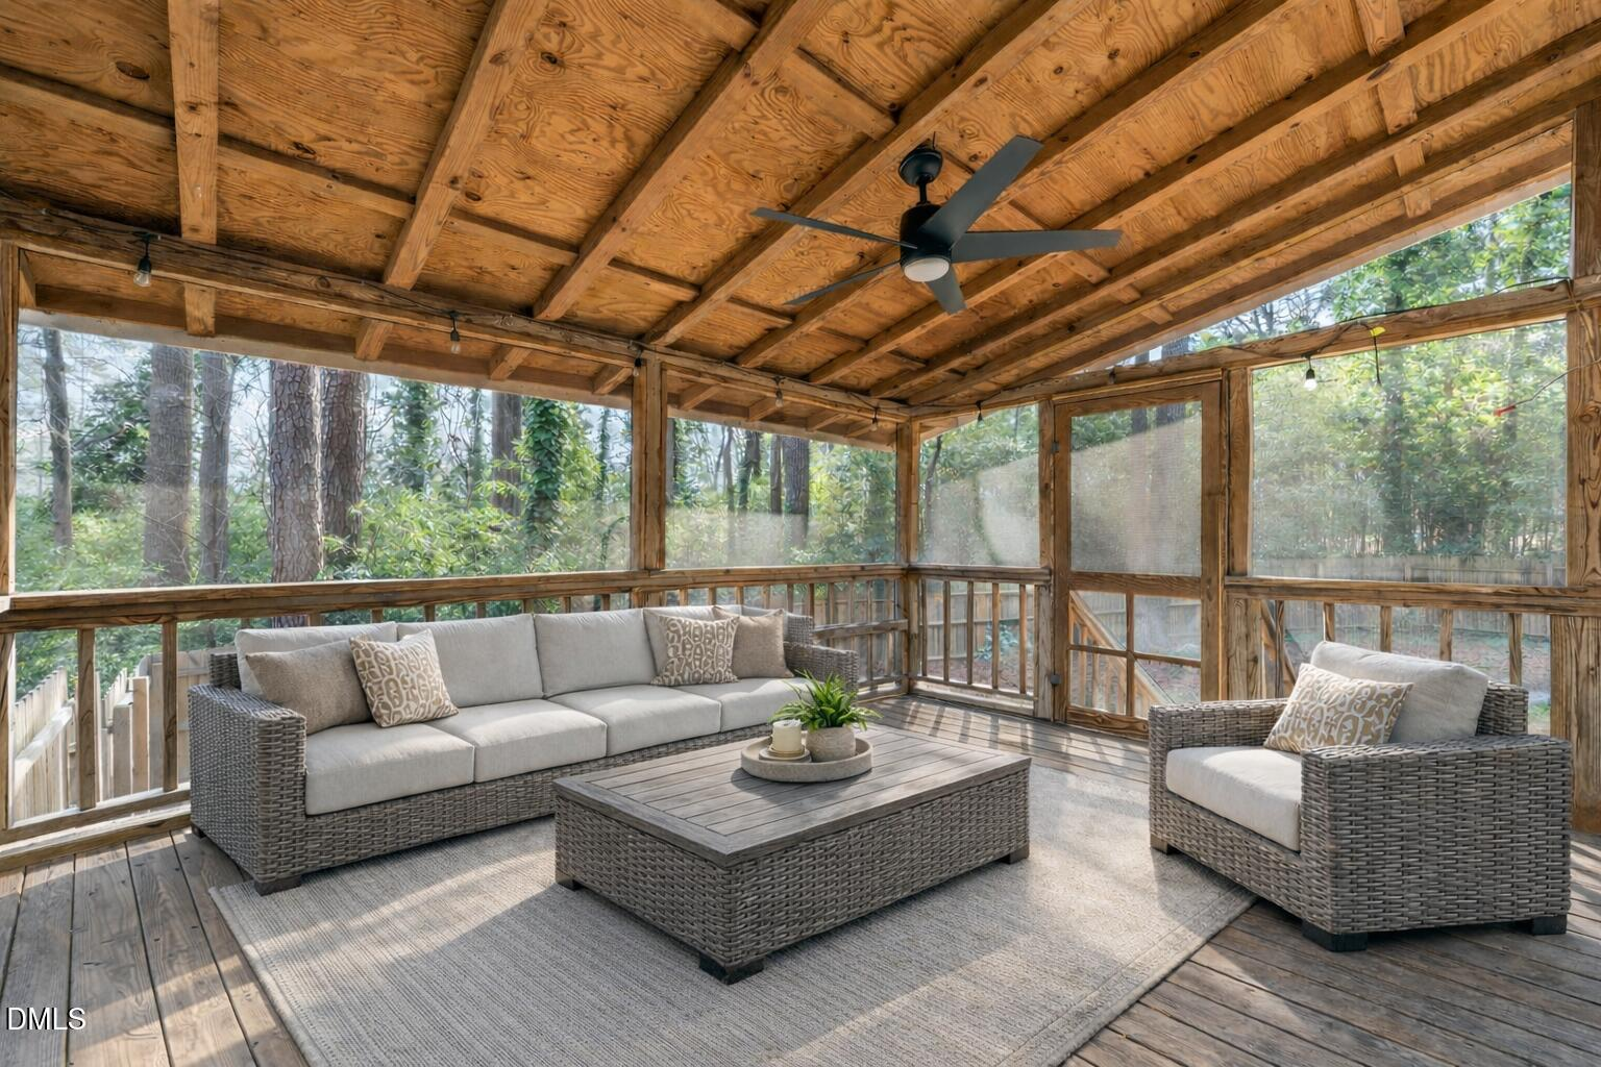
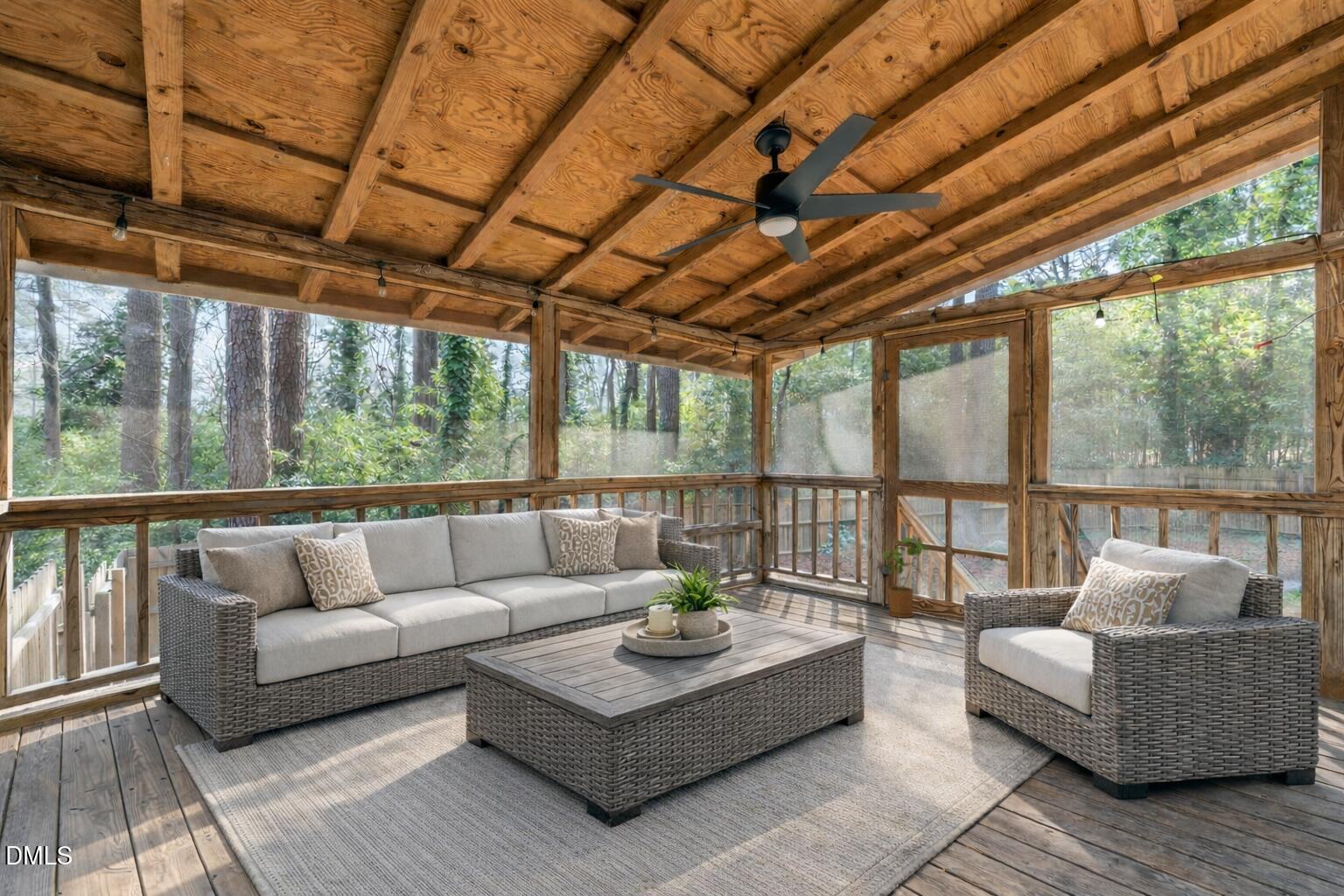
+ house plant (901, 578)
